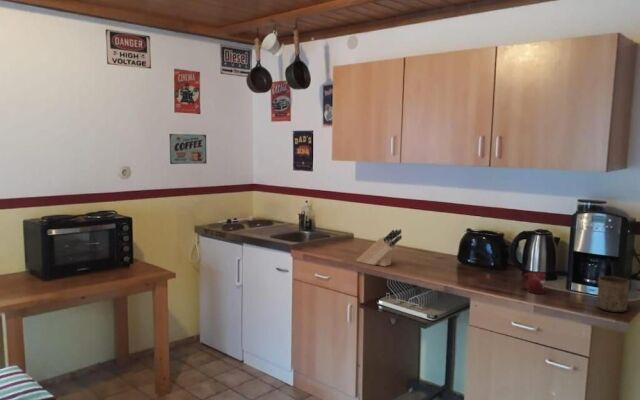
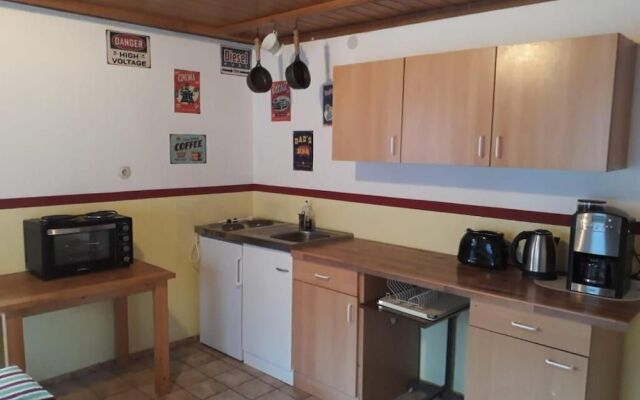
- cup (533, 282)
- knife block (380, 245)
- cup (612, 294)
